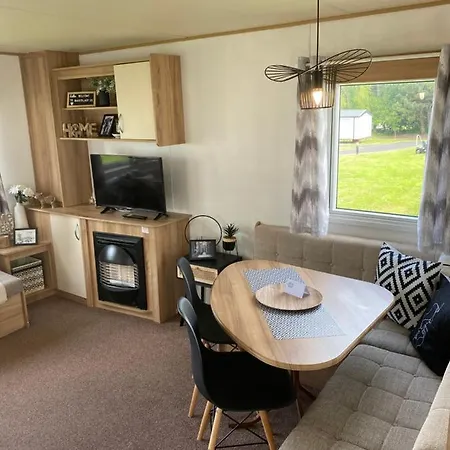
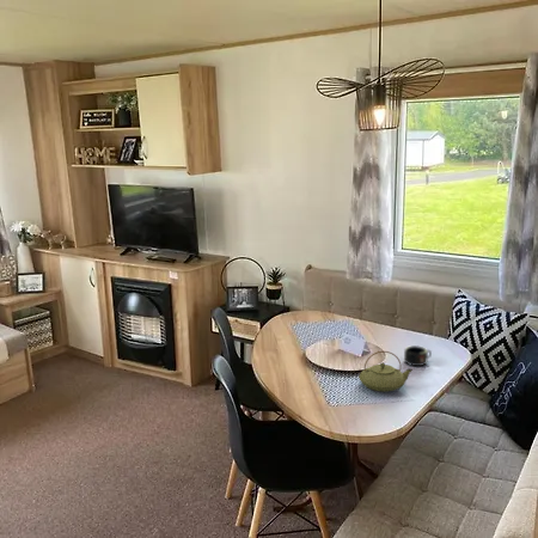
+ teapot (385, 368)
+ mug (417, 355)
